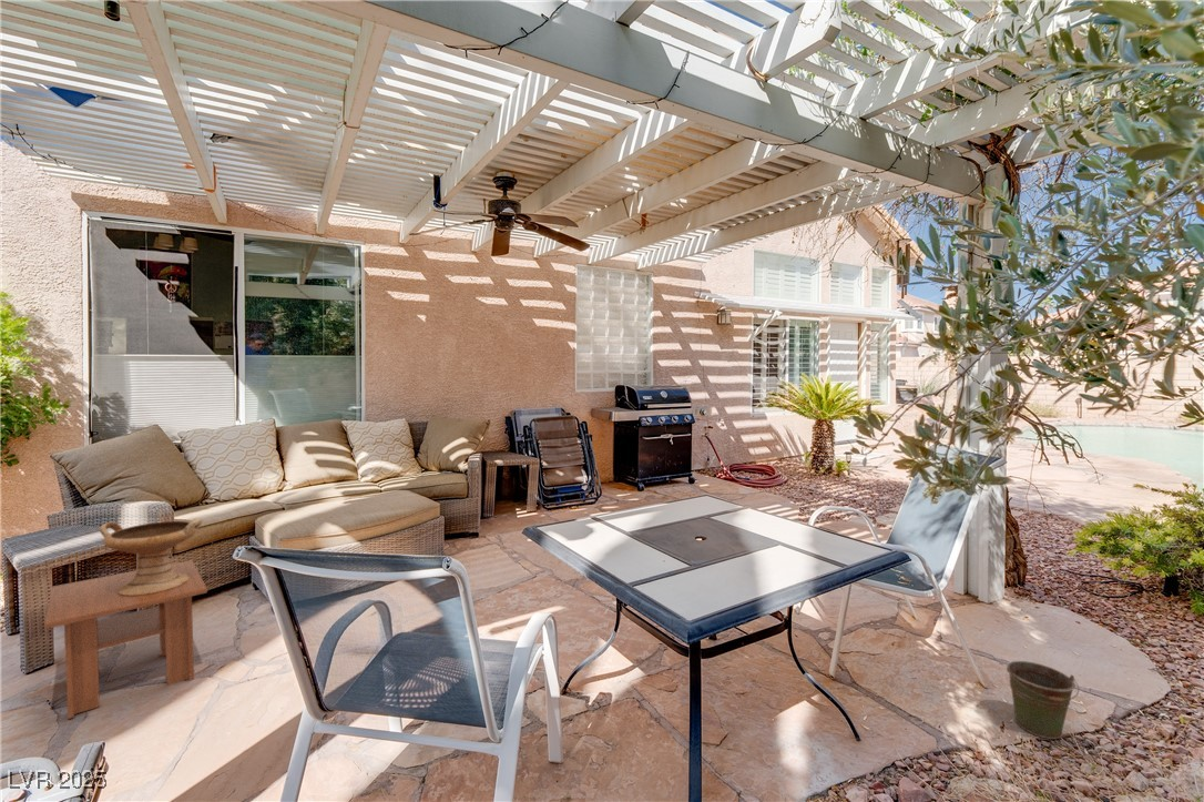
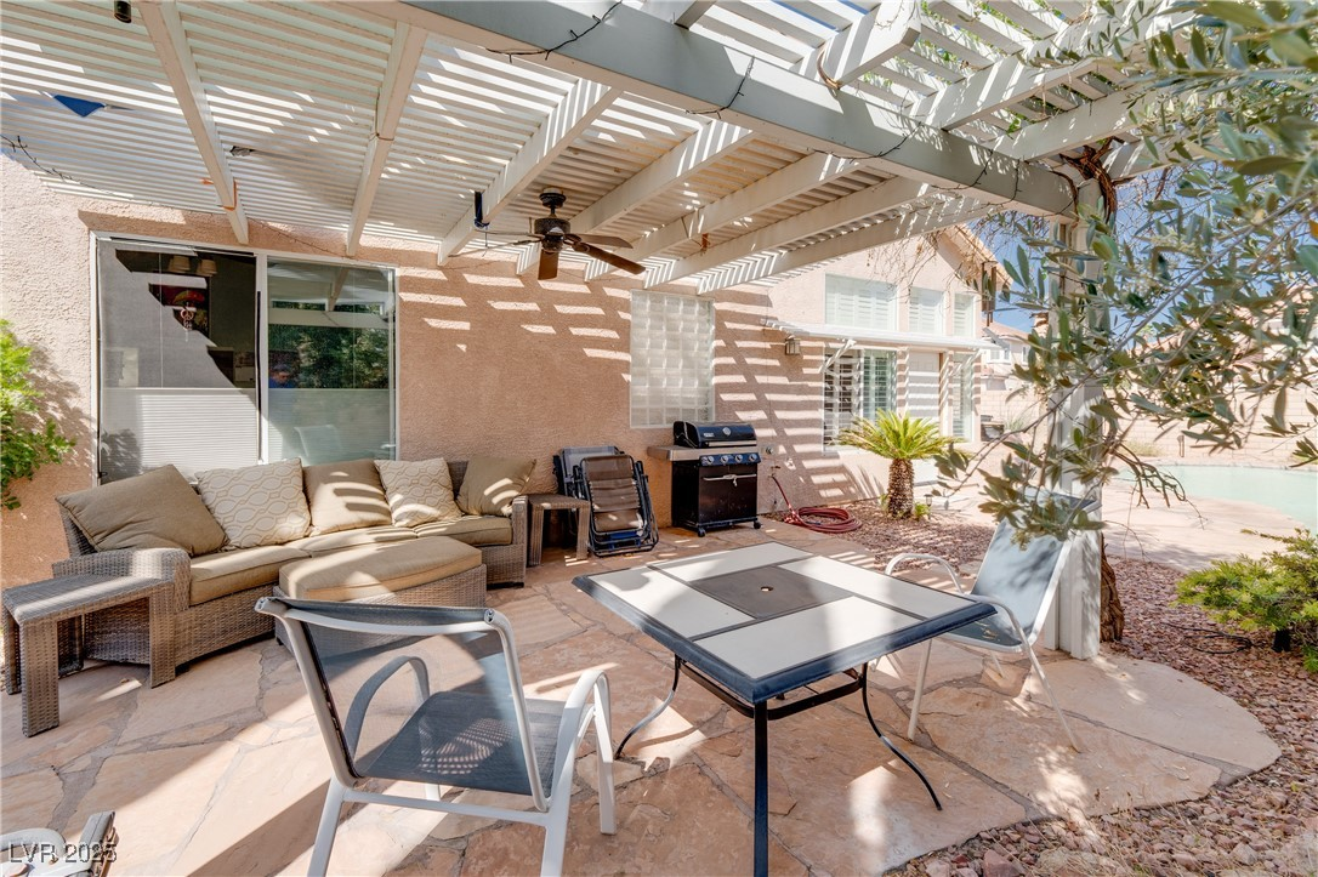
- coffee table (131, 632)
- bucket (1039, 700)
- decorative bowl (153, 552)
